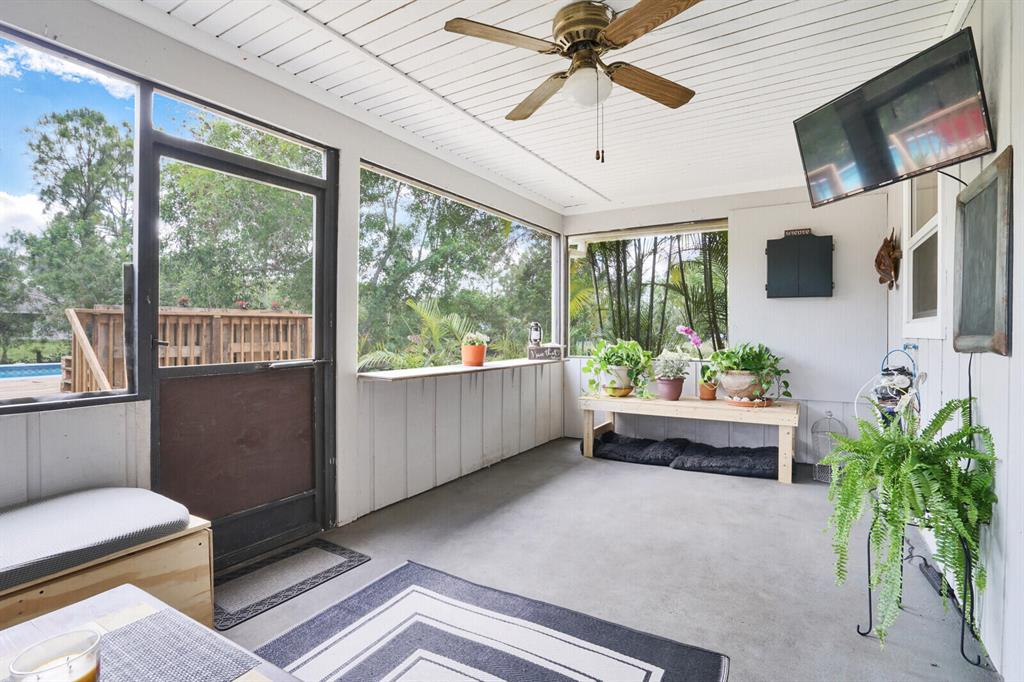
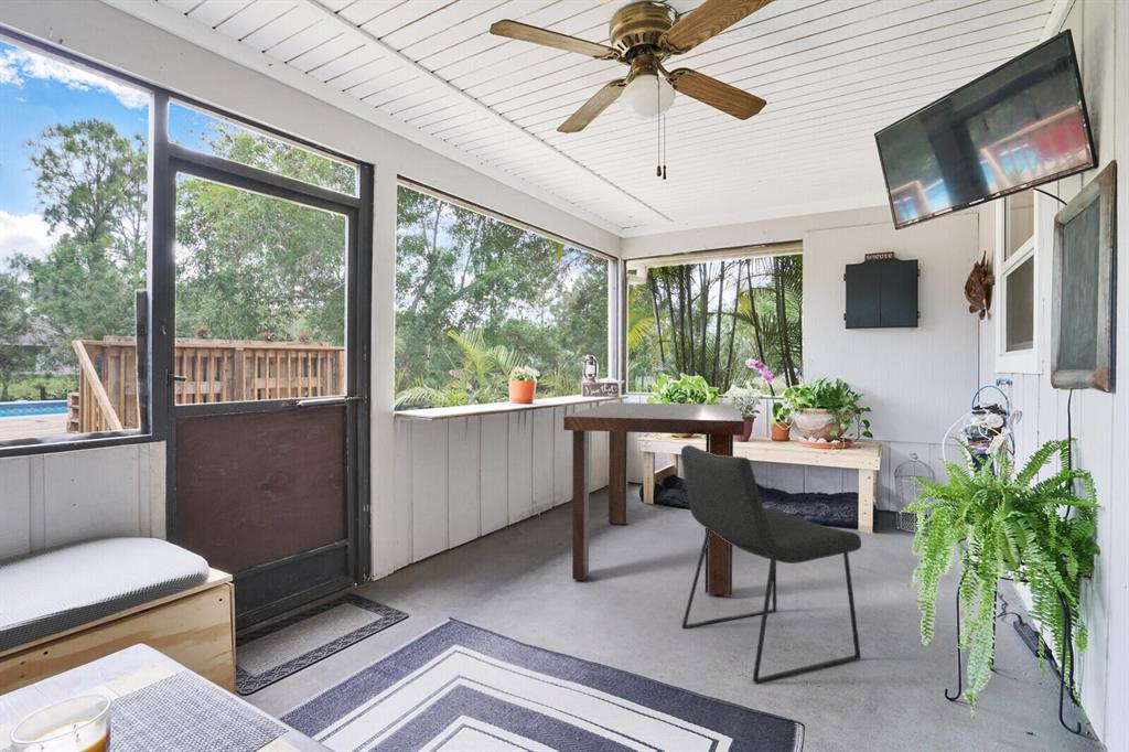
+ dining table (626, 481)
+ chair (762, 546)
